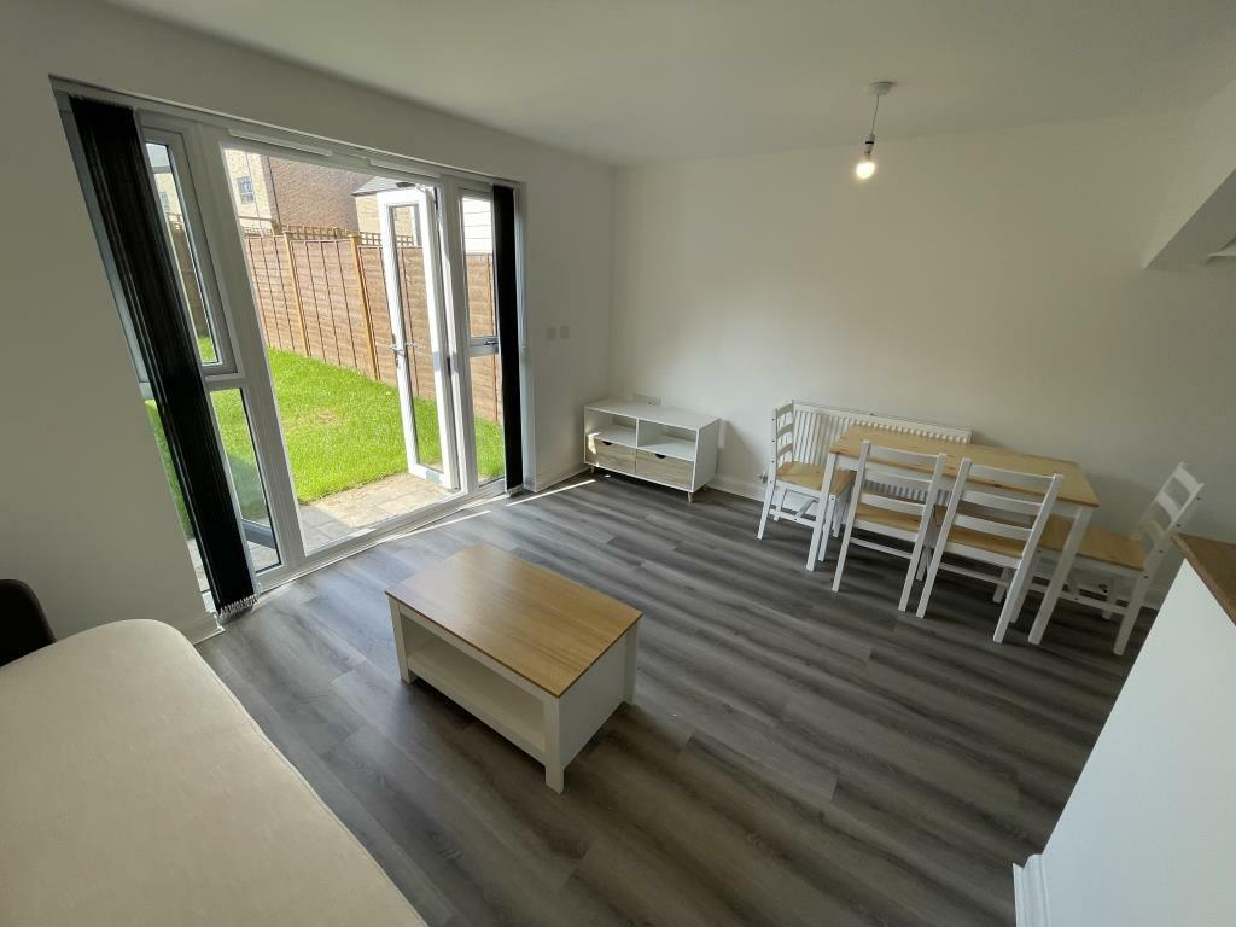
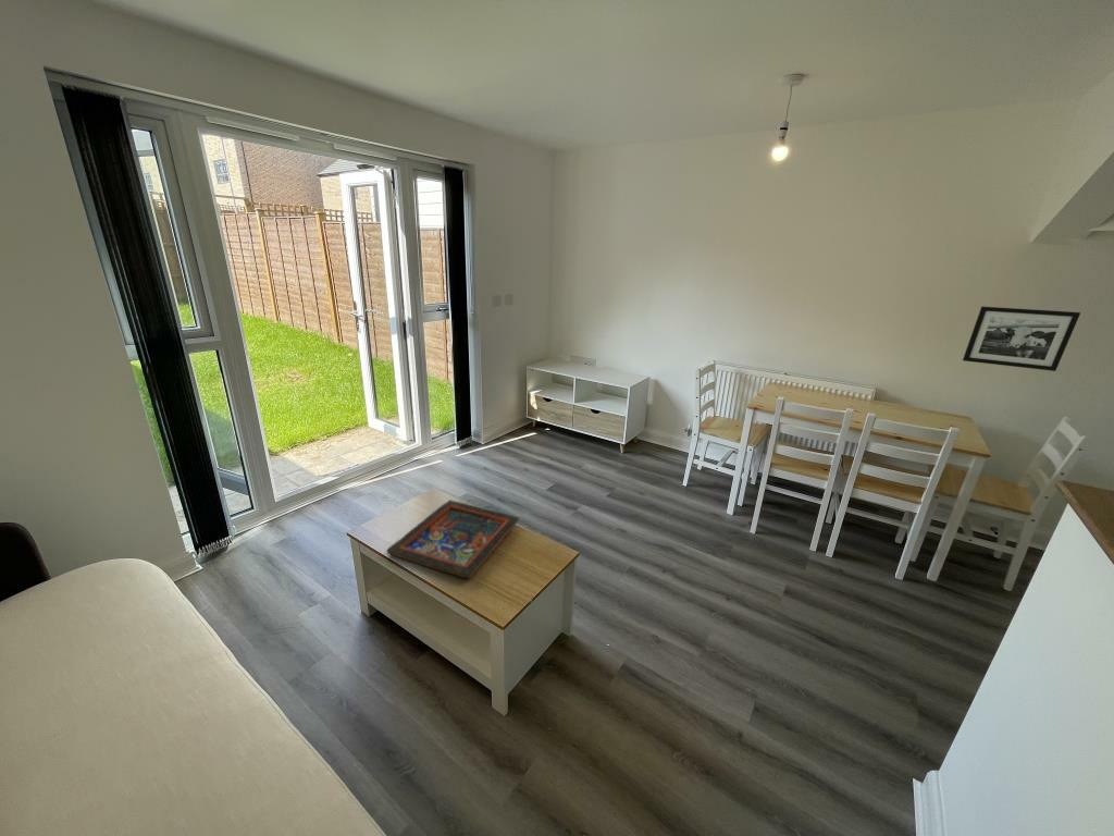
+ religious icon (457, 534)
+ picture frame (1017, 337)
